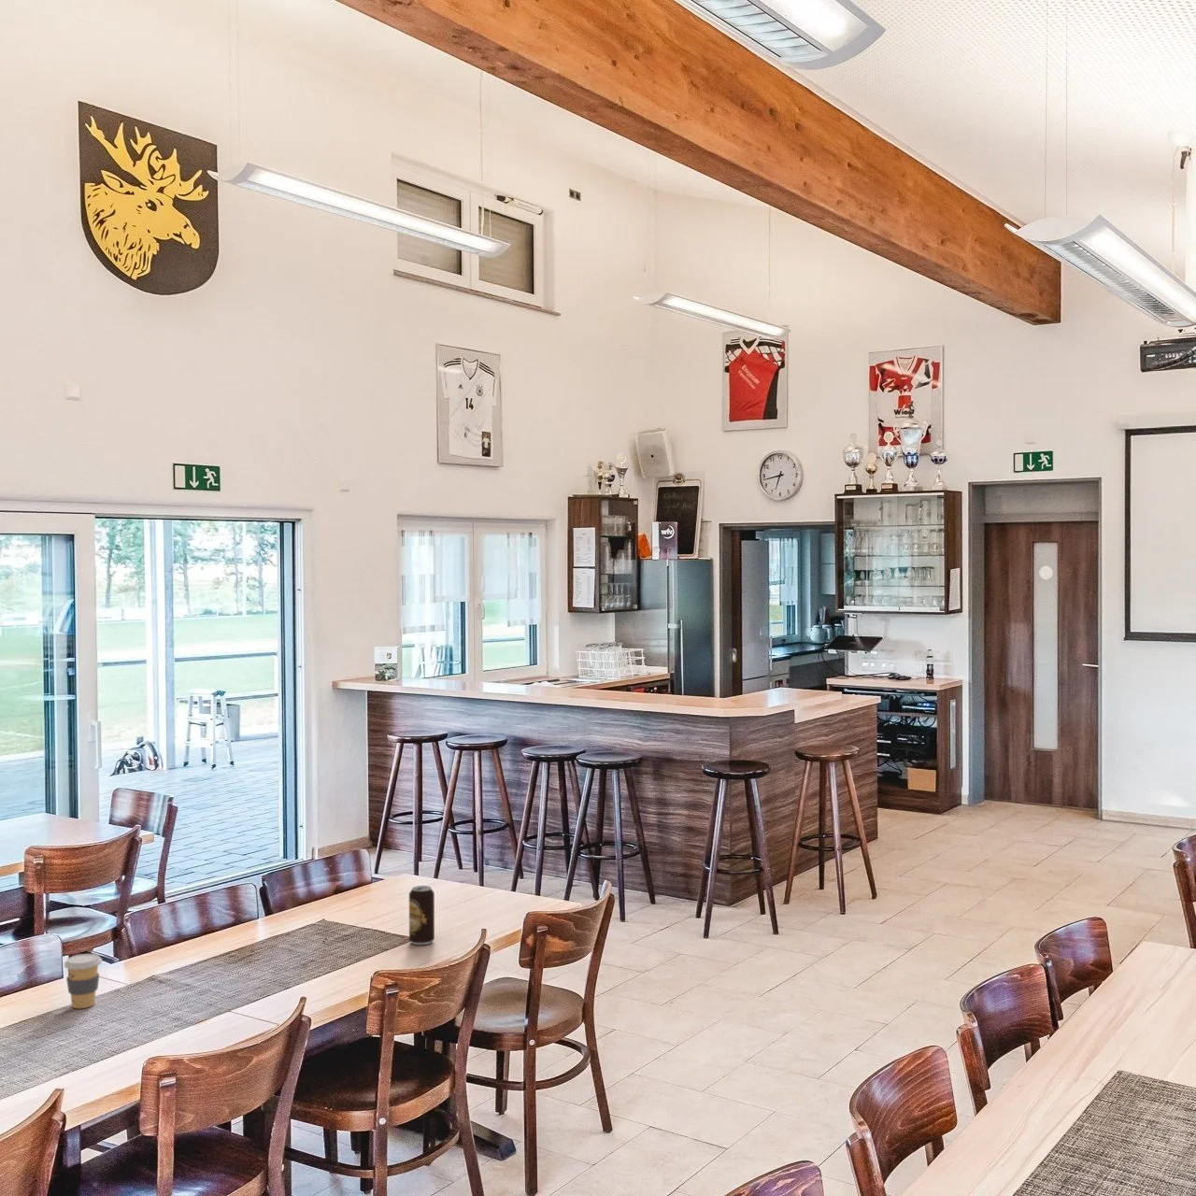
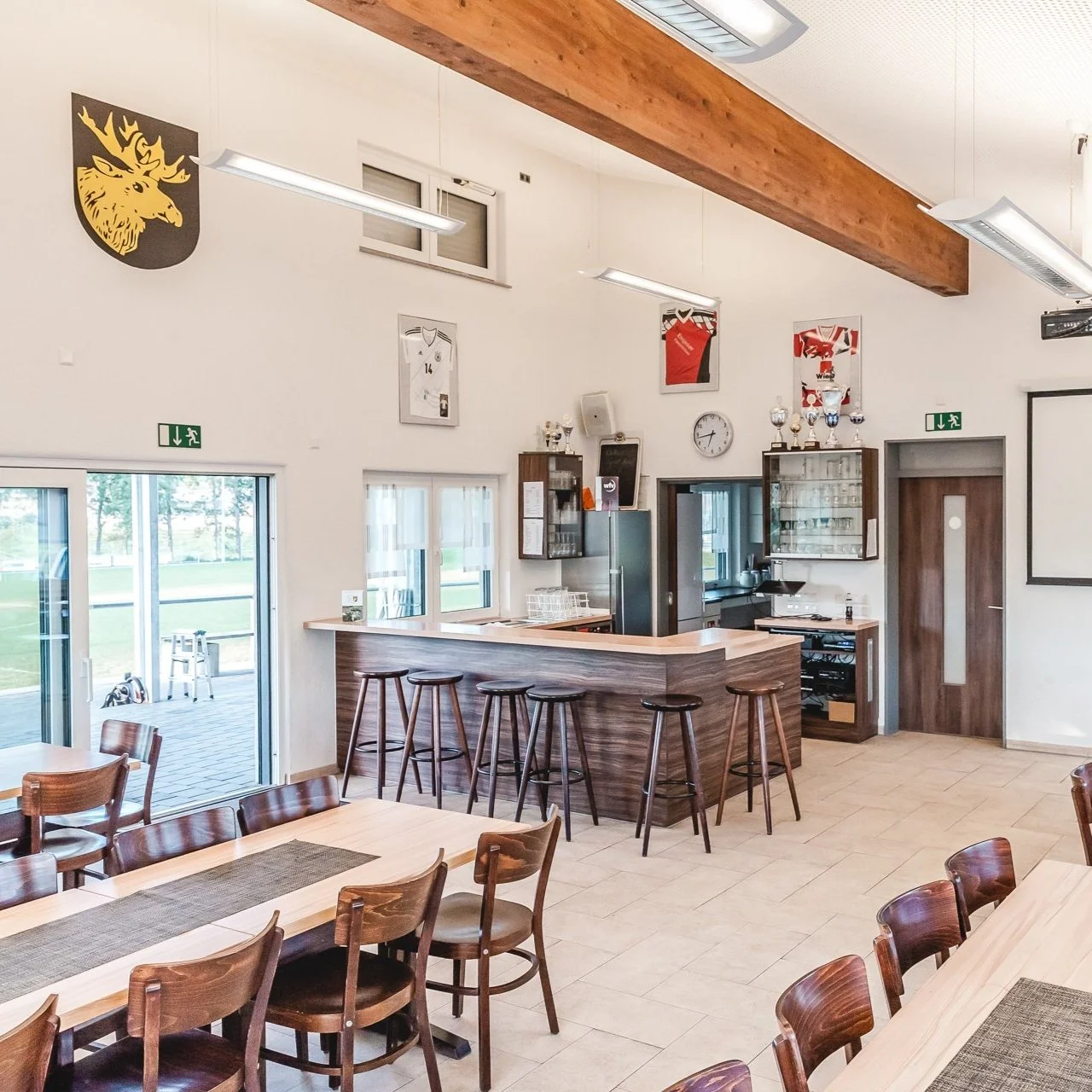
- beverage can (422, 915)
- coffee cup (83, 981)
